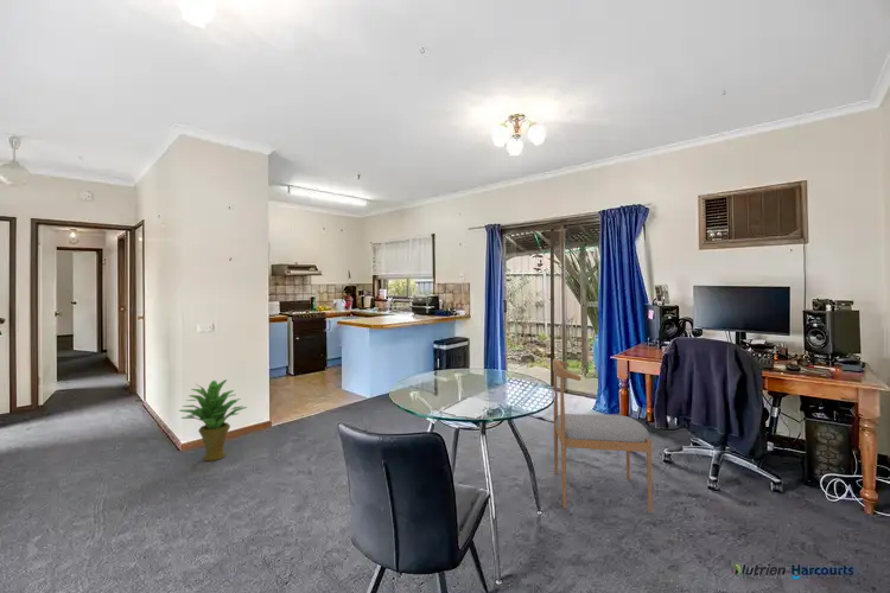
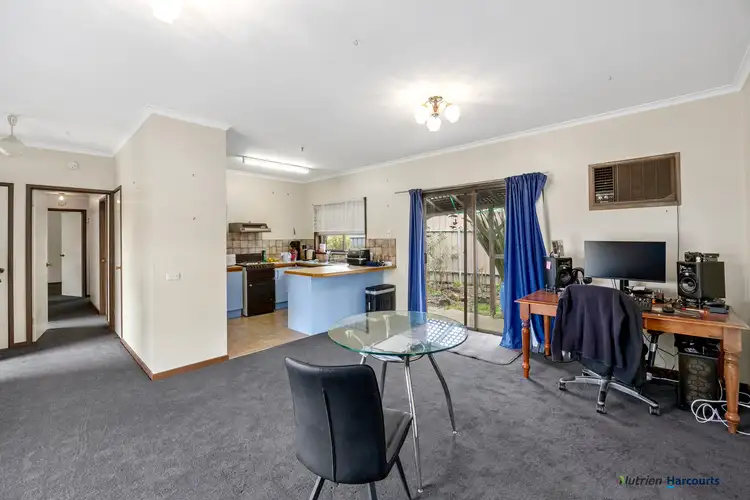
- dining chair (598, 426)
- potted plant (214, 417)
